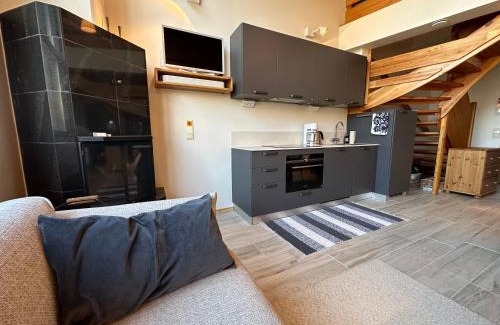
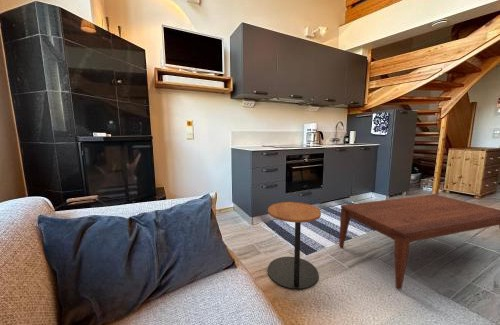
+ coffee table (420, 231)
+ side table (295, 241)
